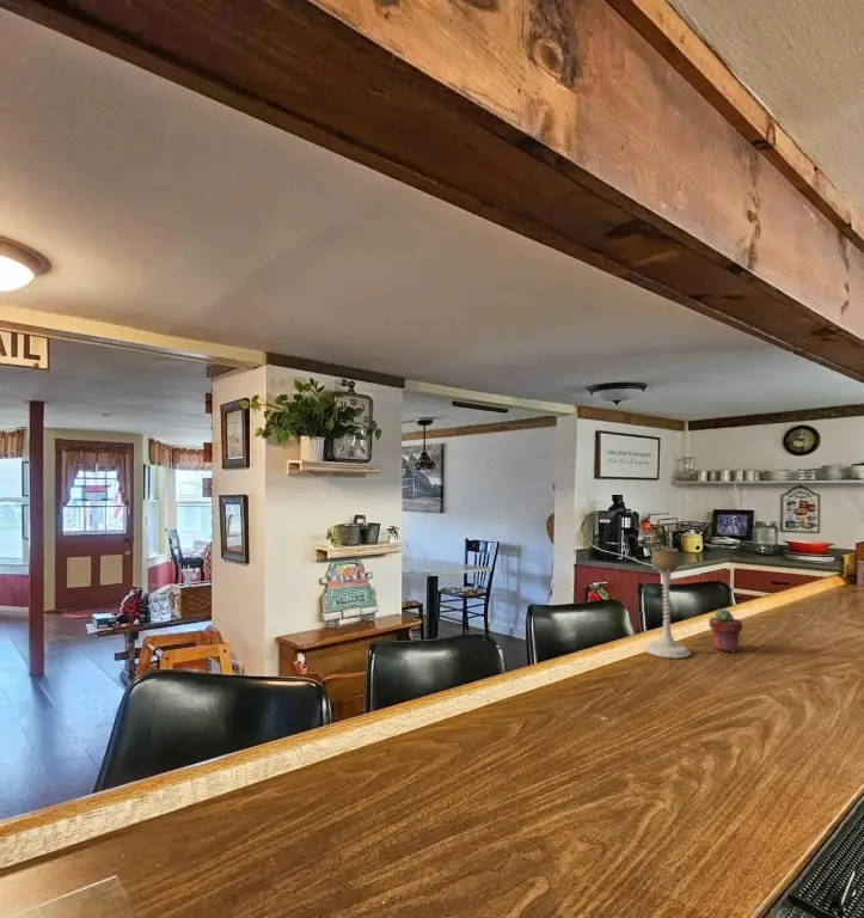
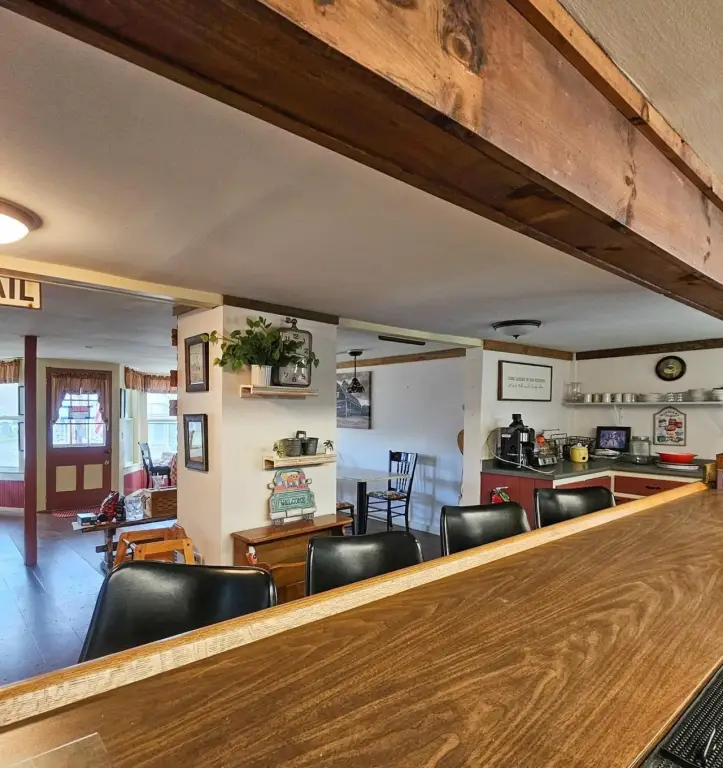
- potted succulent (725, 628)
- candle holder (666, 600)
